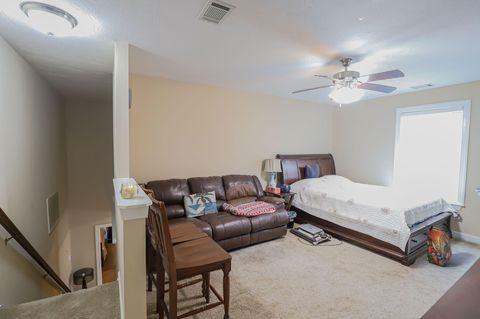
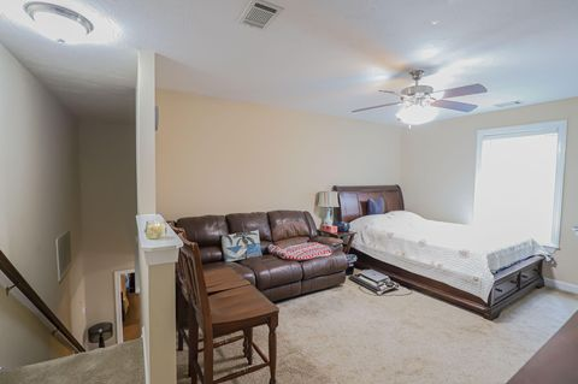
- backpack (437, 244)
